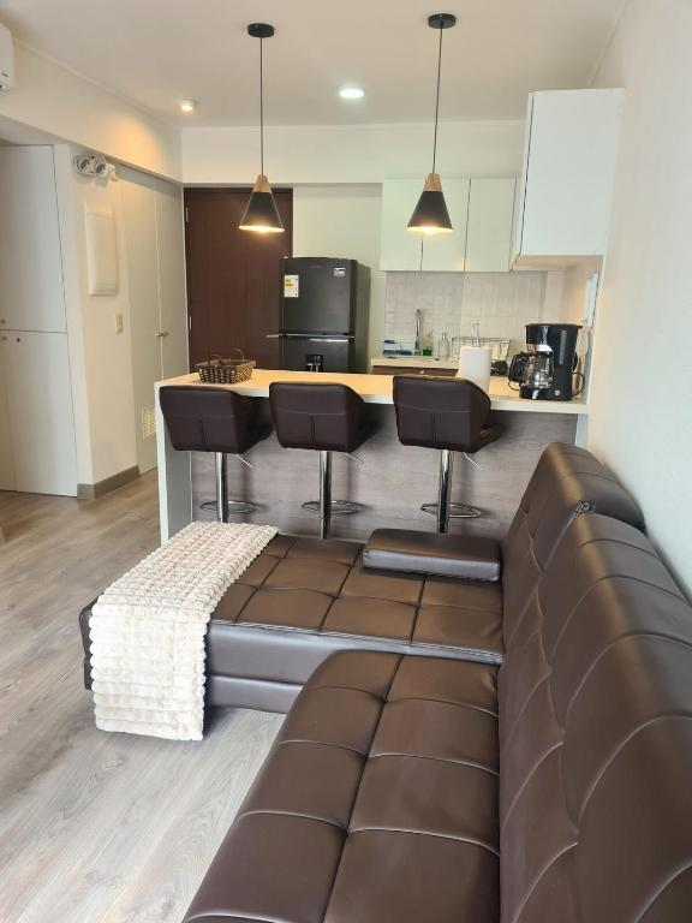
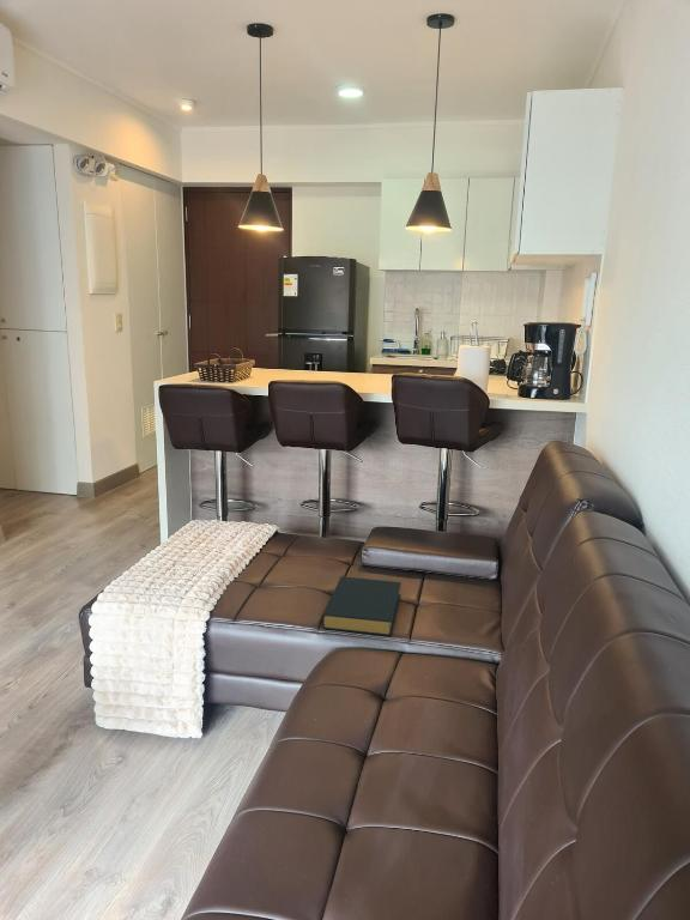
+ hardback book (363, 604)
